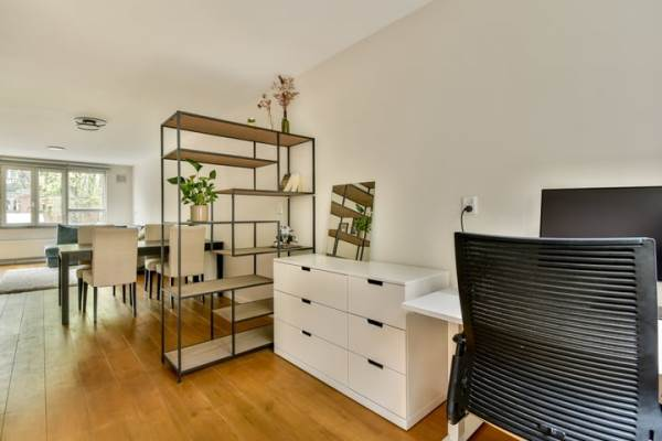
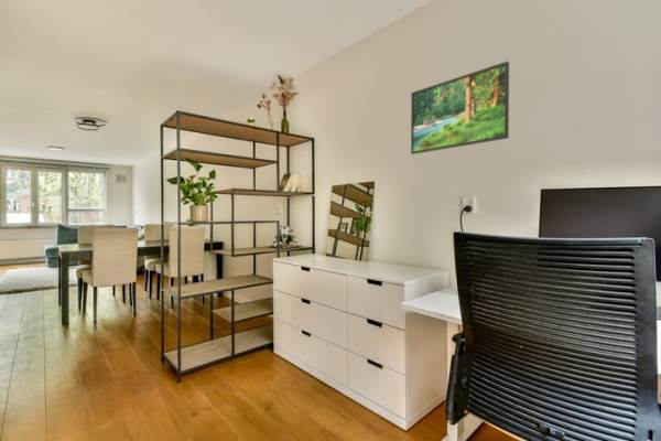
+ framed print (454, 112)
